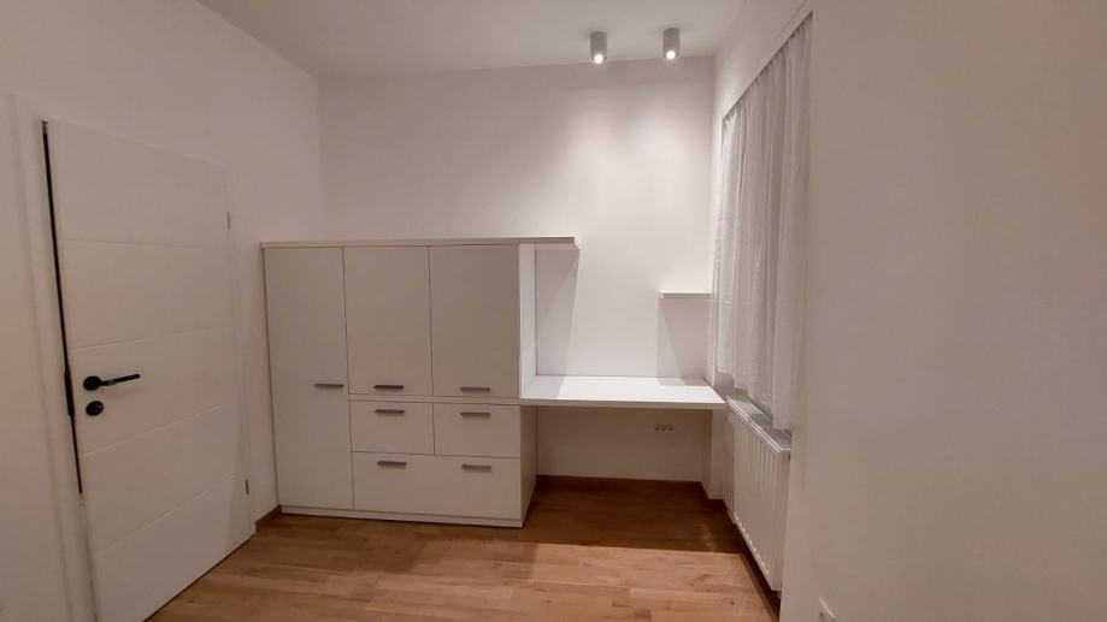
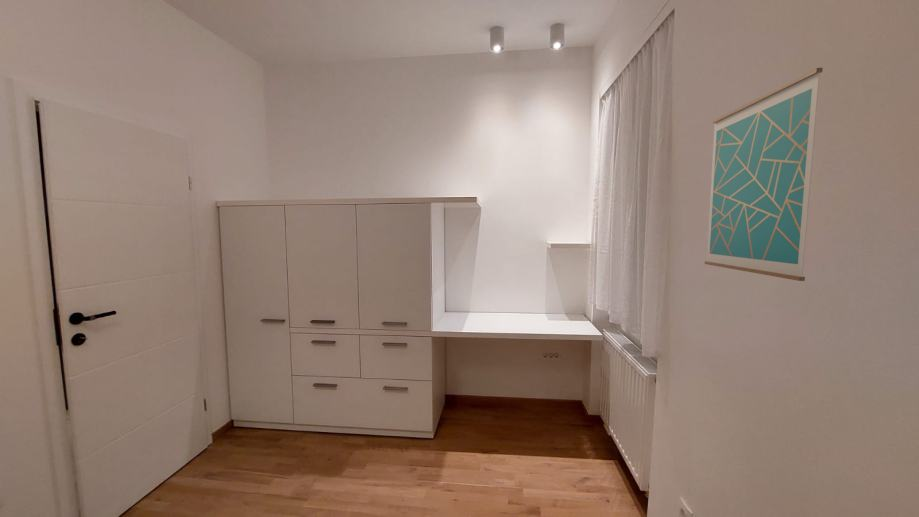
+ wall art (750, 186)
